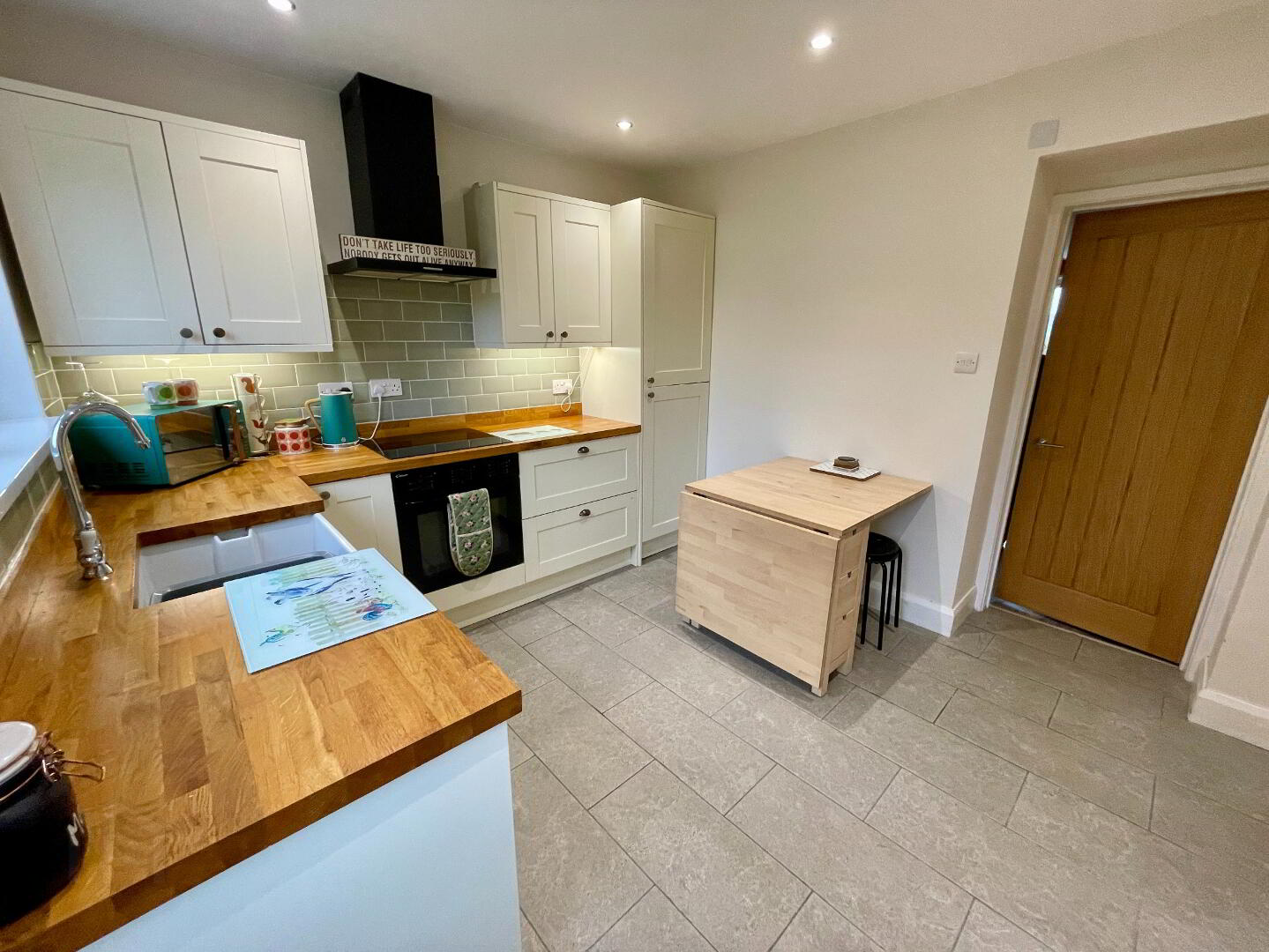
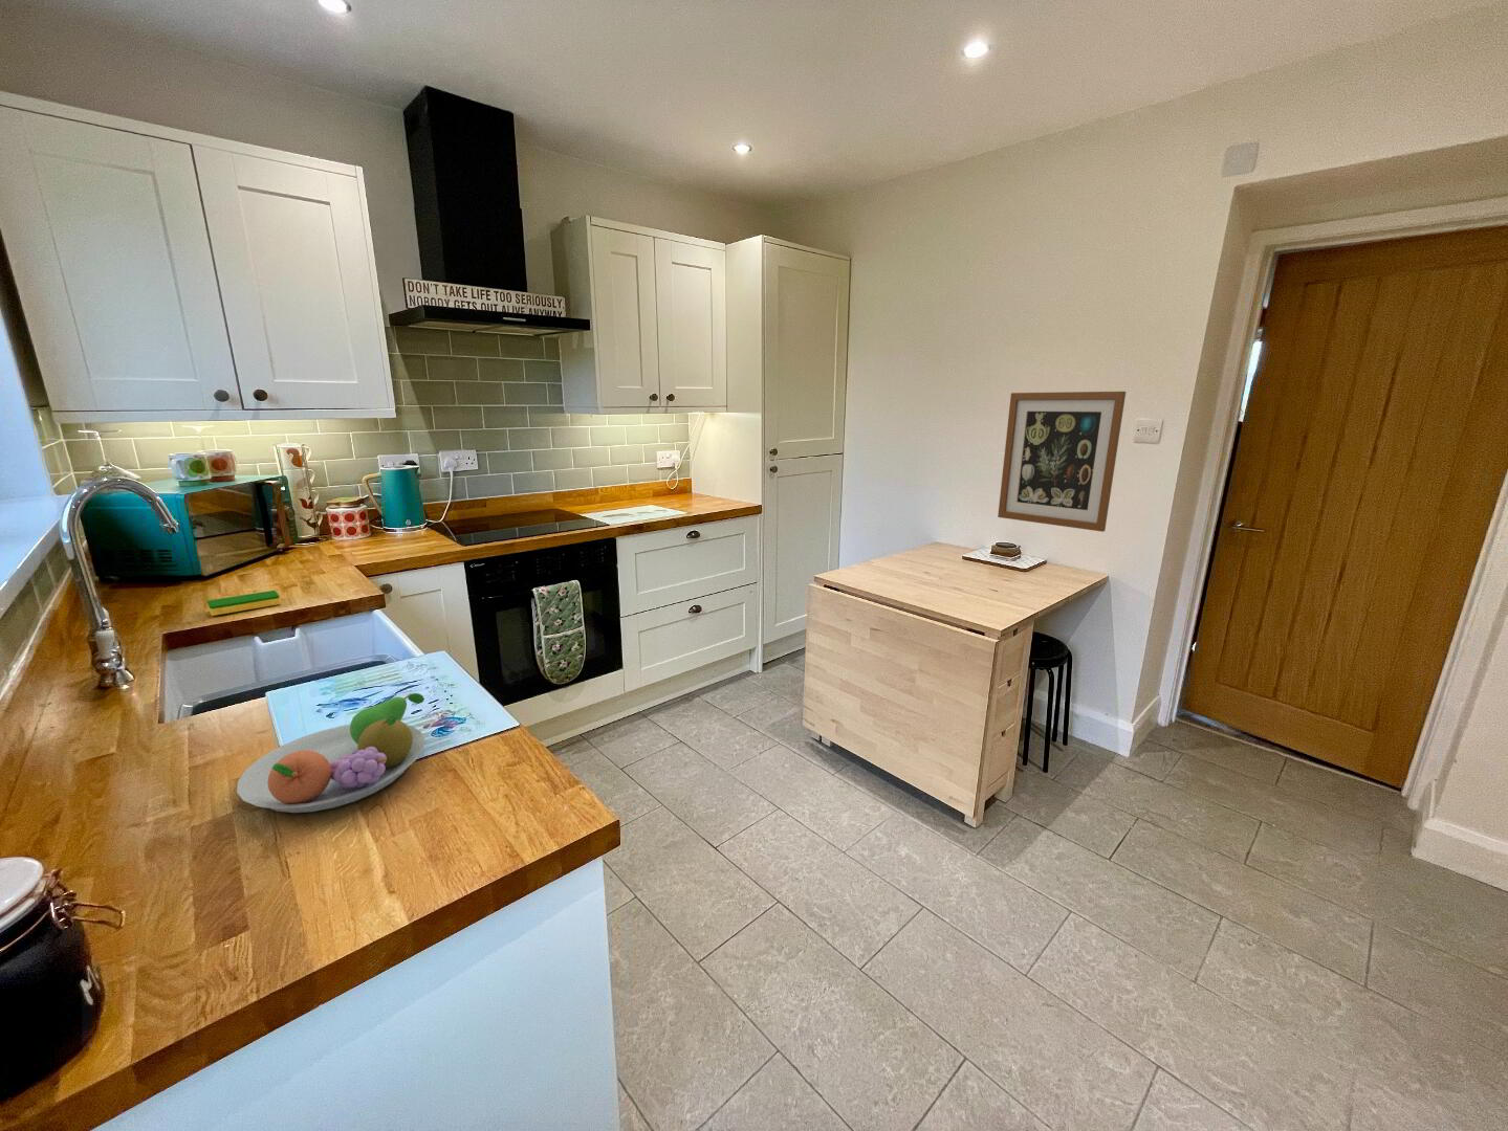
+ fruit bowl (342, 743)
+ wall art (1056, 460)
+ dish sponge (244, 602)
